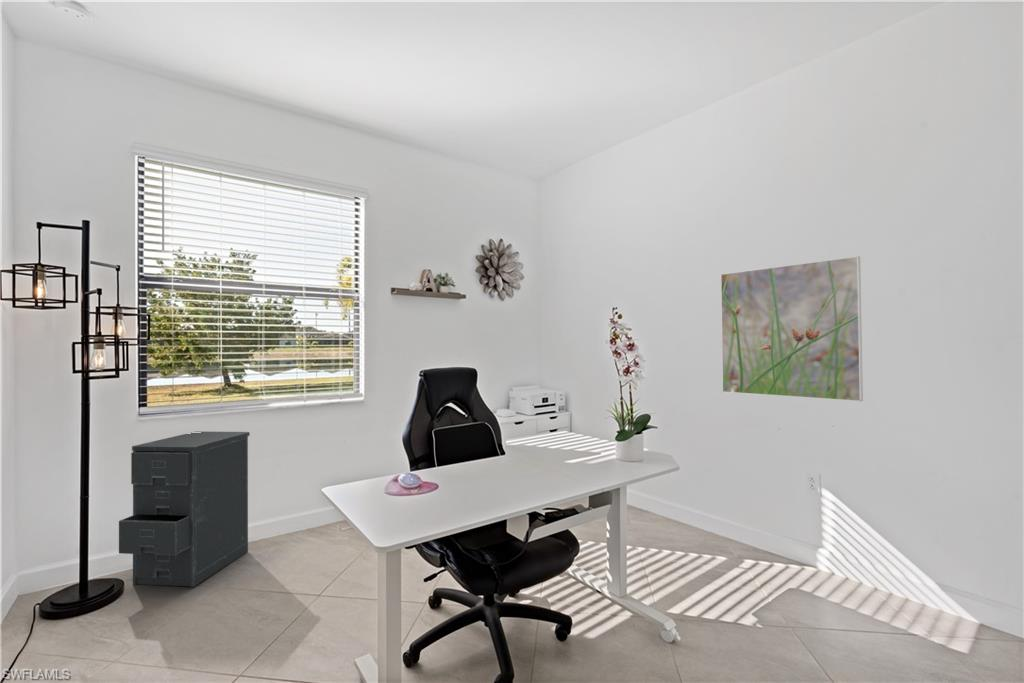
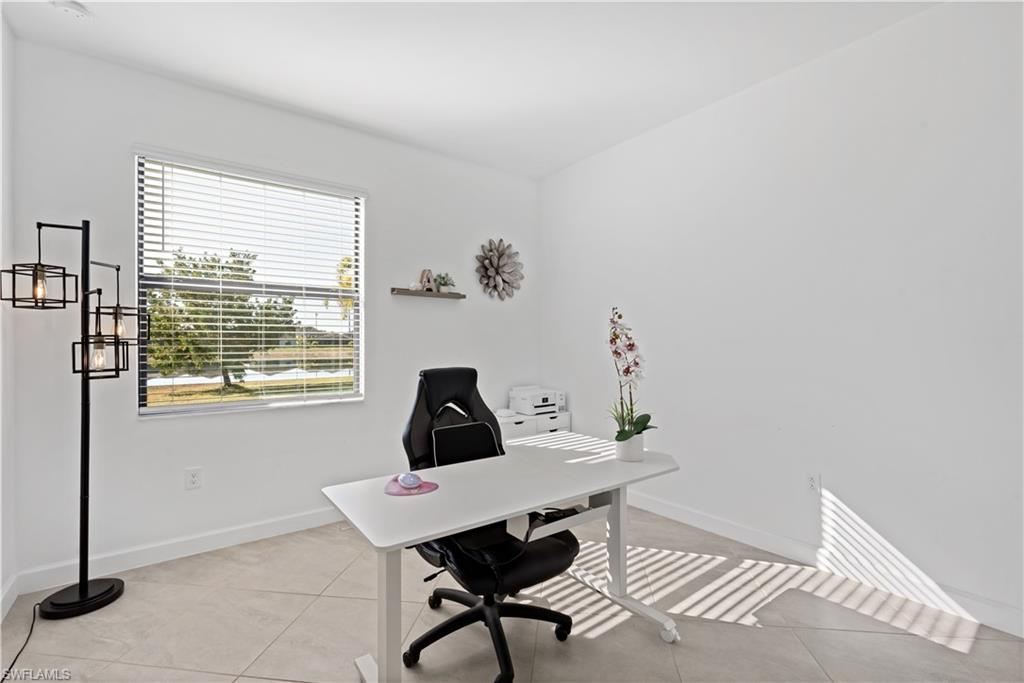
- filing cabinet (190, 504)
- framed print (784, 331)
